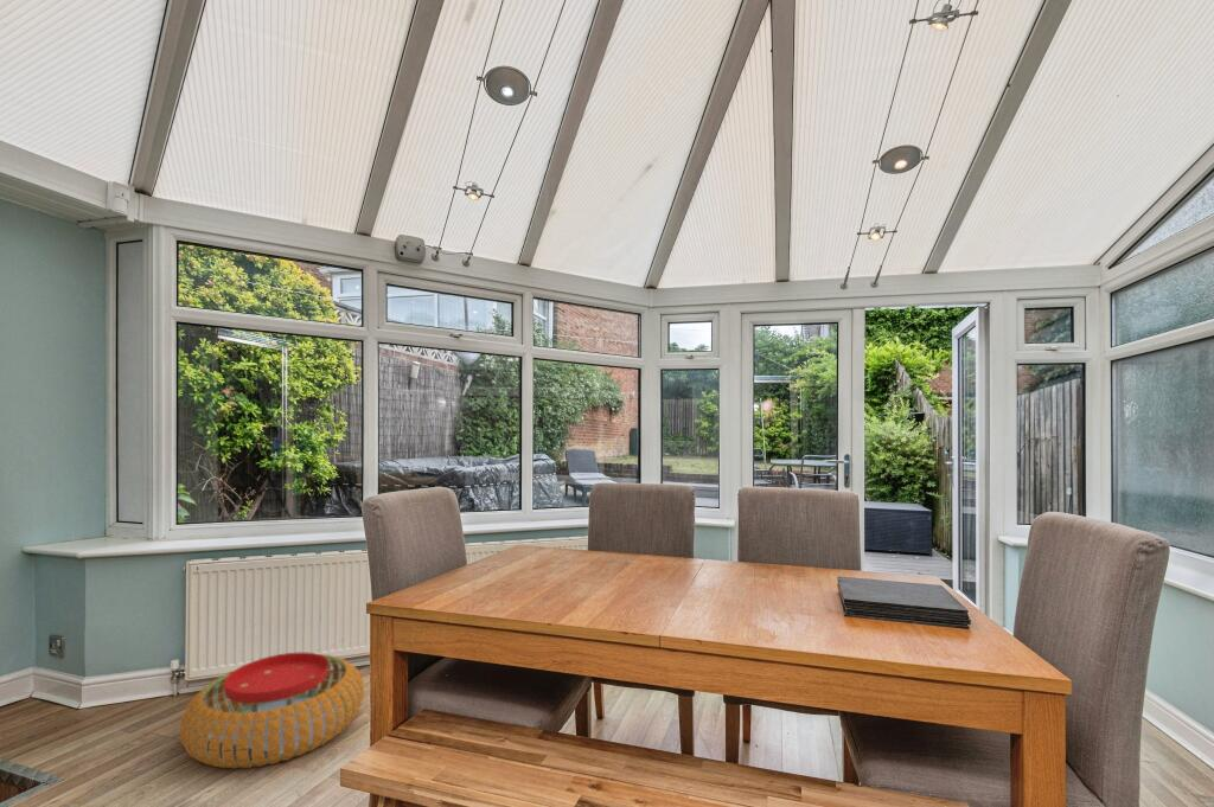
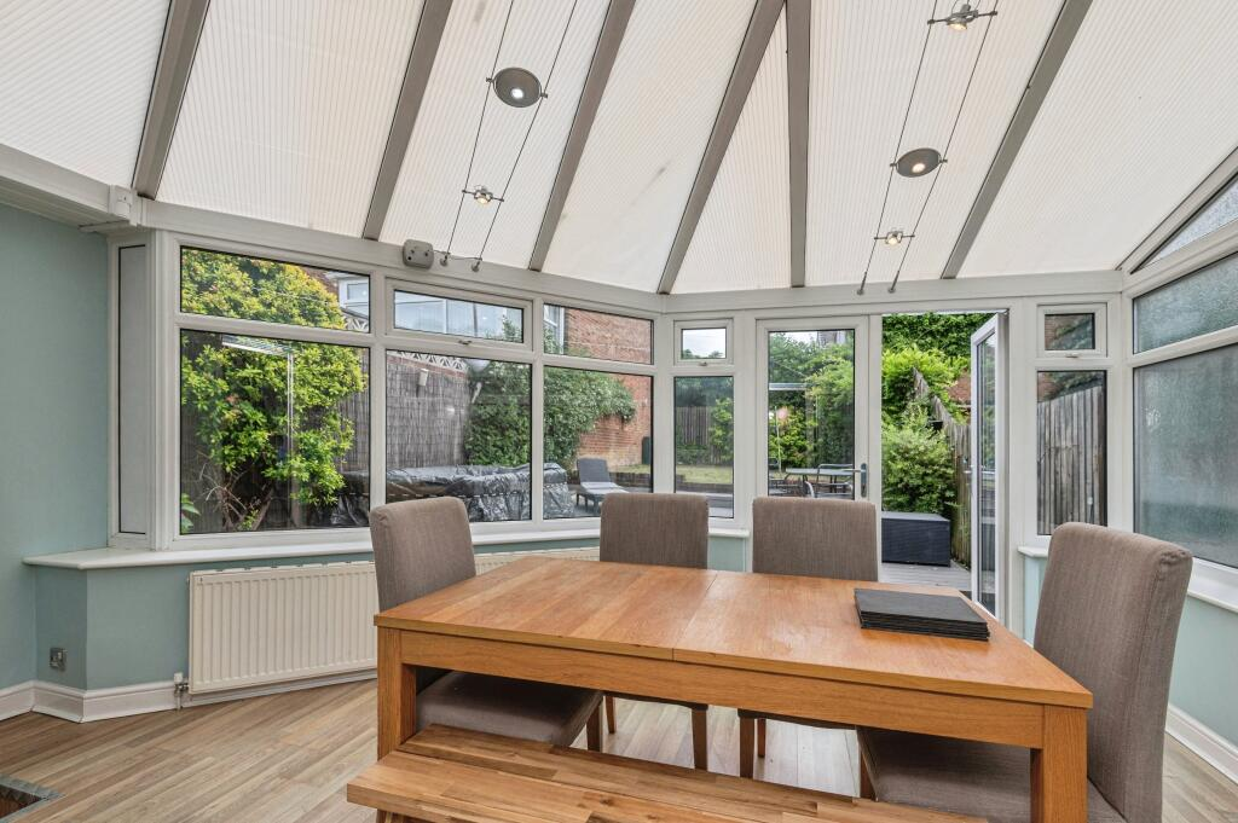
- pouf (277, 699)
